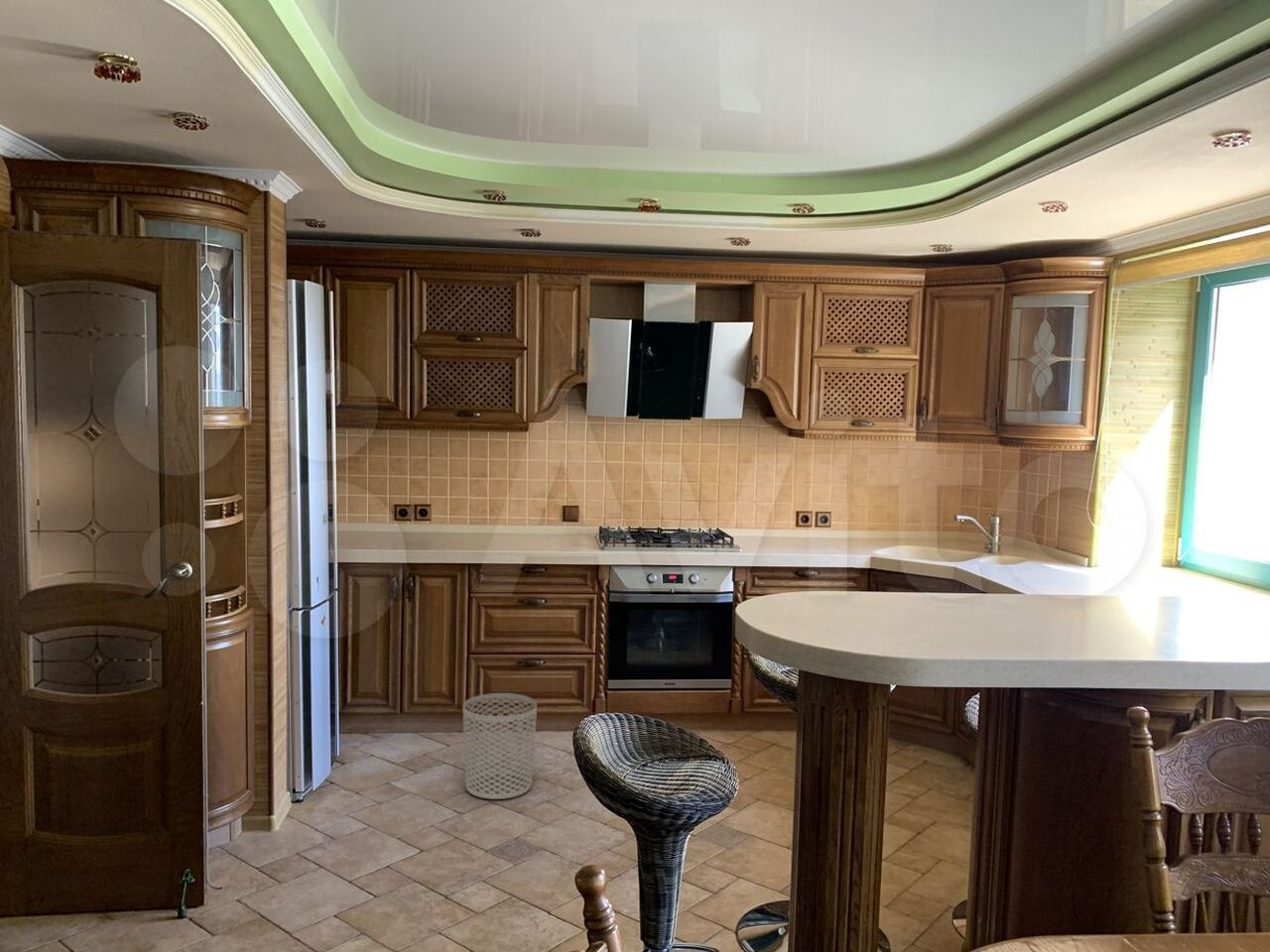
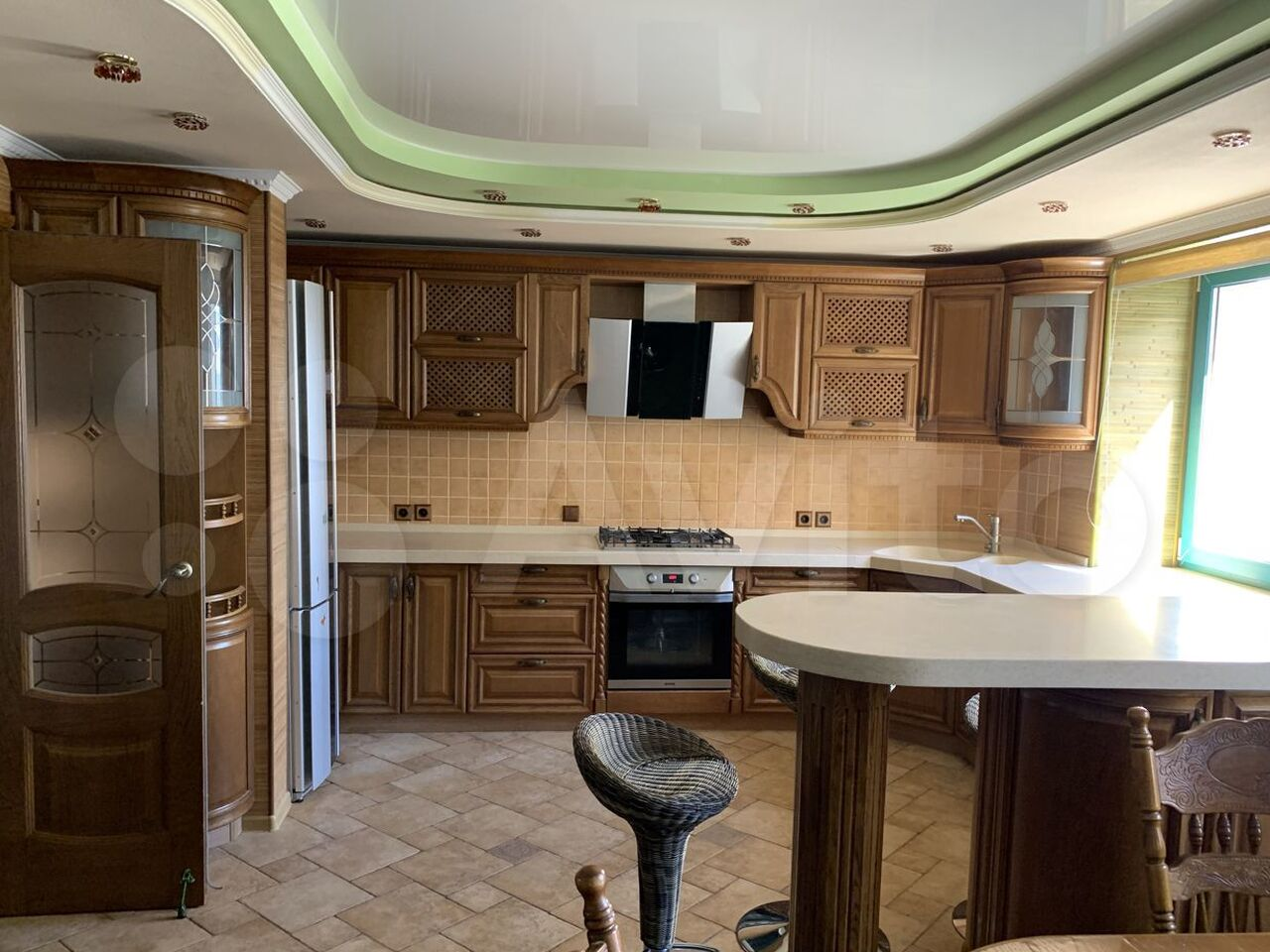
- waste bin (499, 746)
